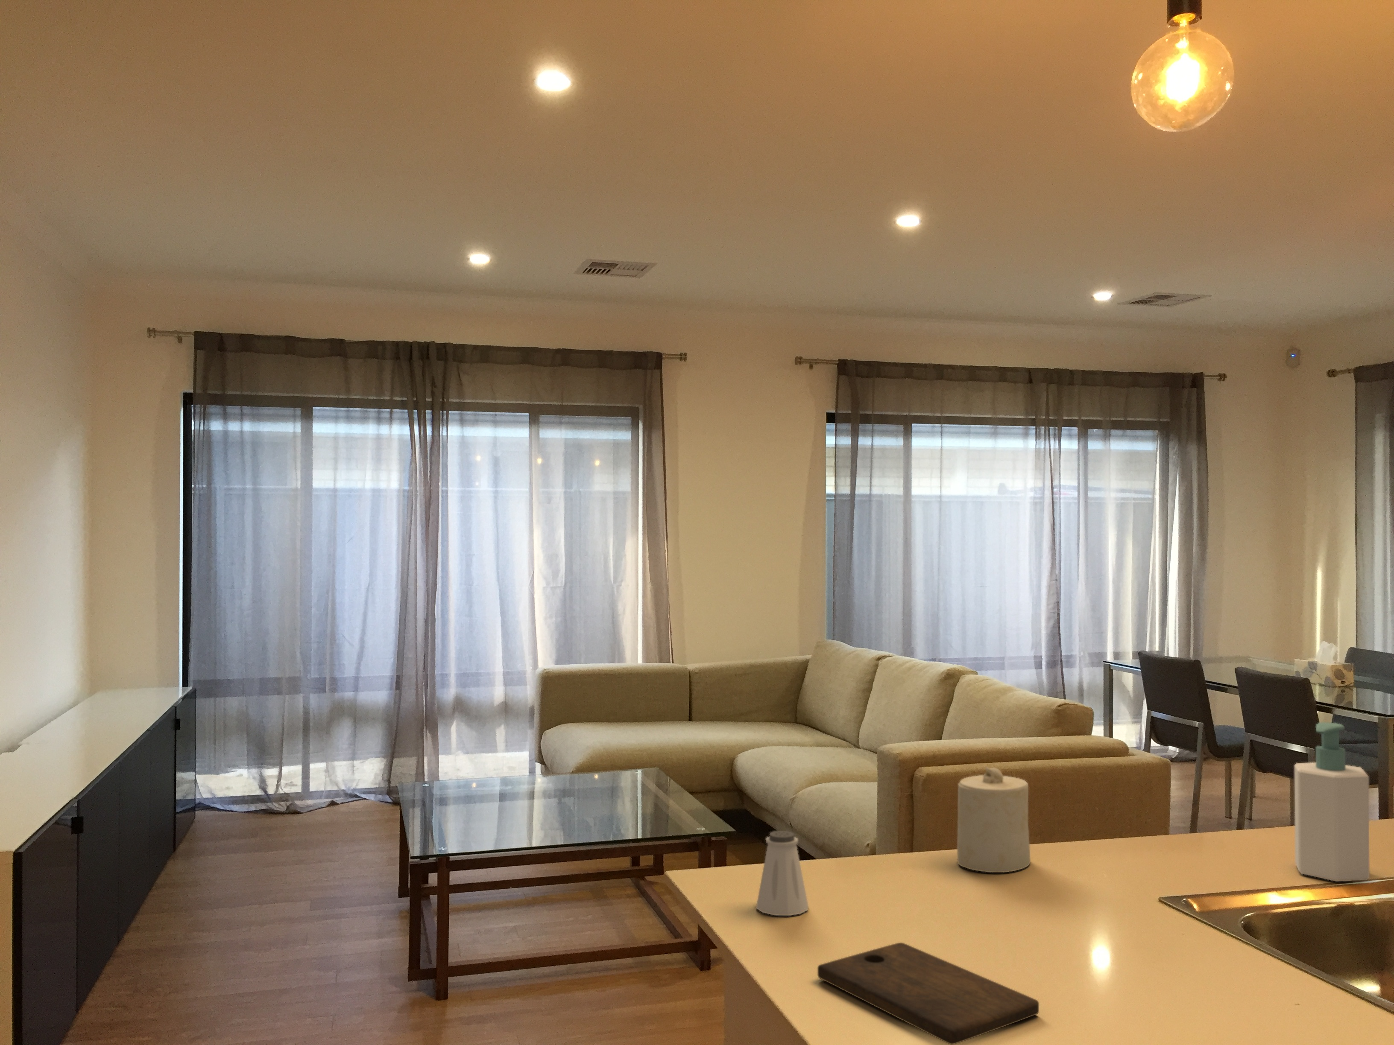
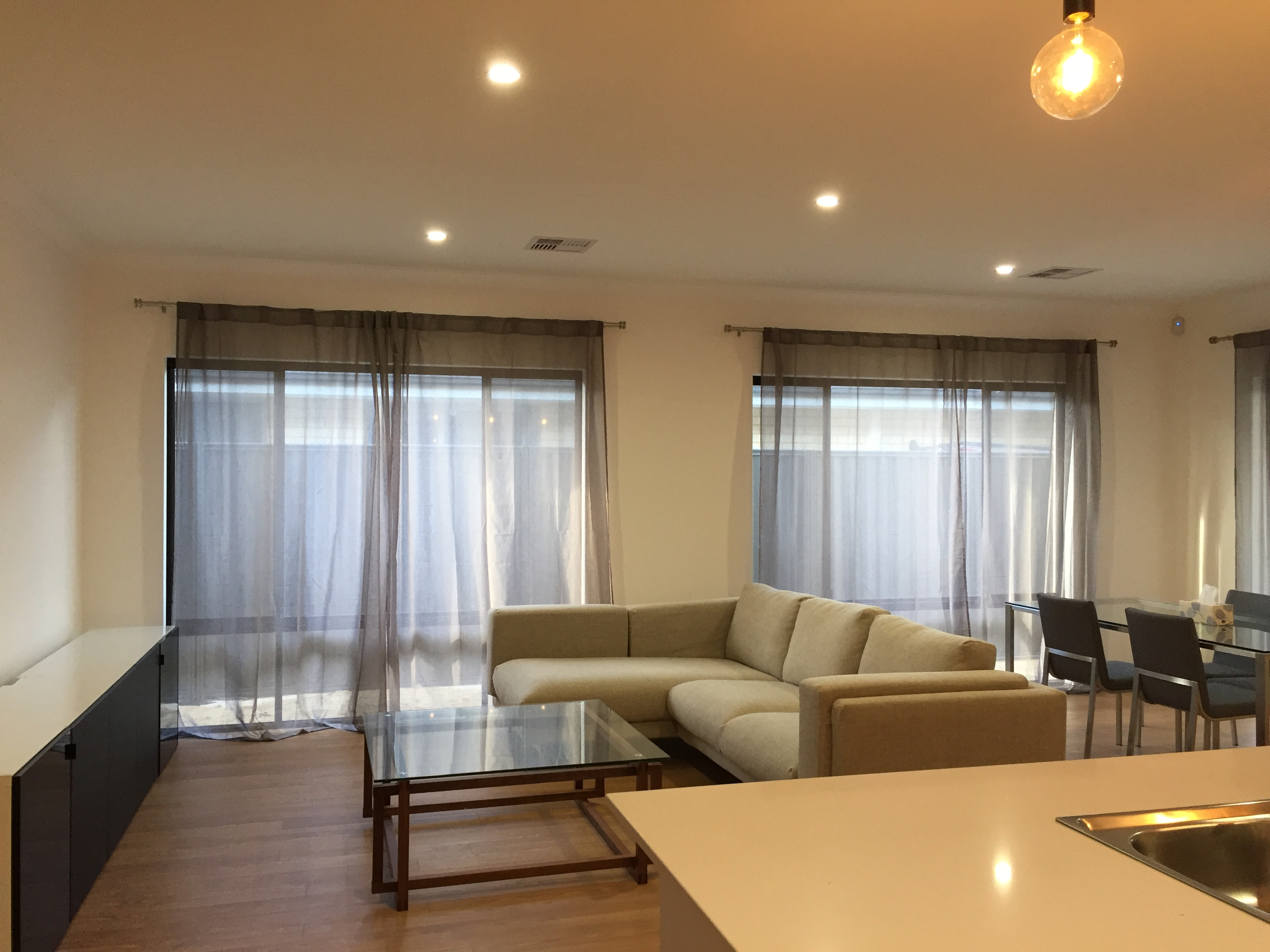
- candle (993, 814)
- saltshaker (782, 870)
- cutting board (924, 988)
- soap bottle (1330, 798)
